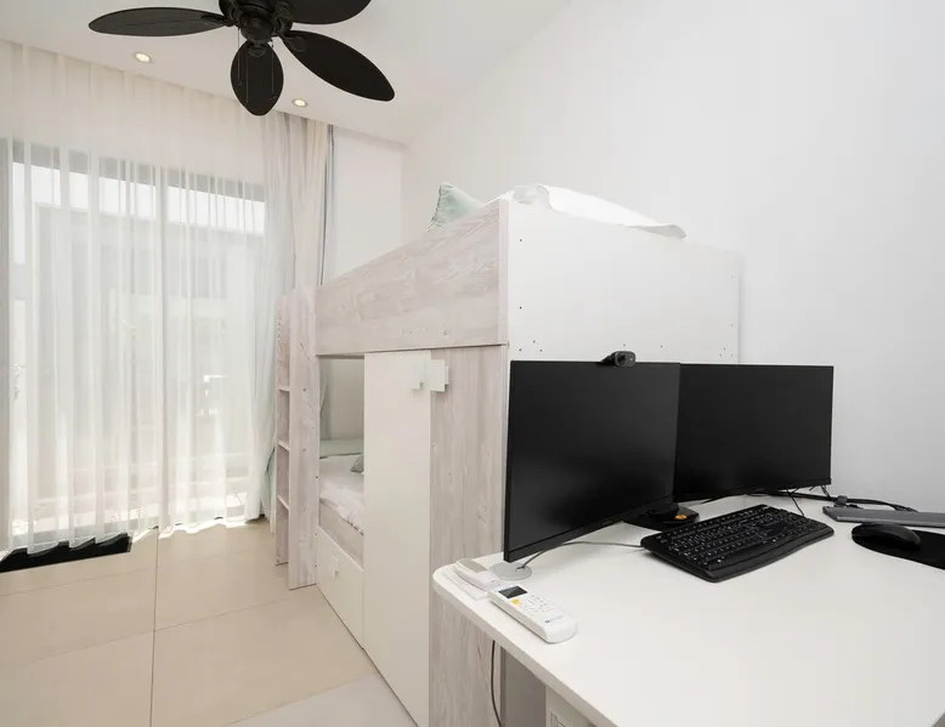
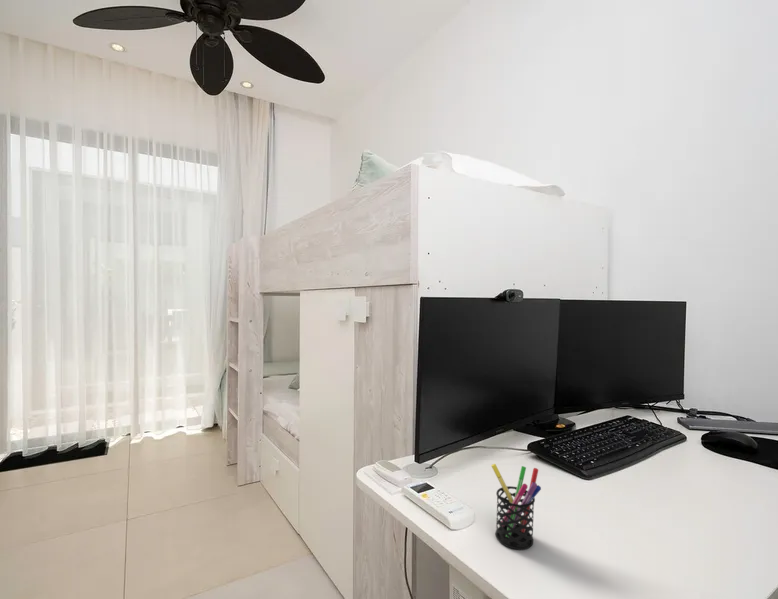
+ pen holder (518, 499)
